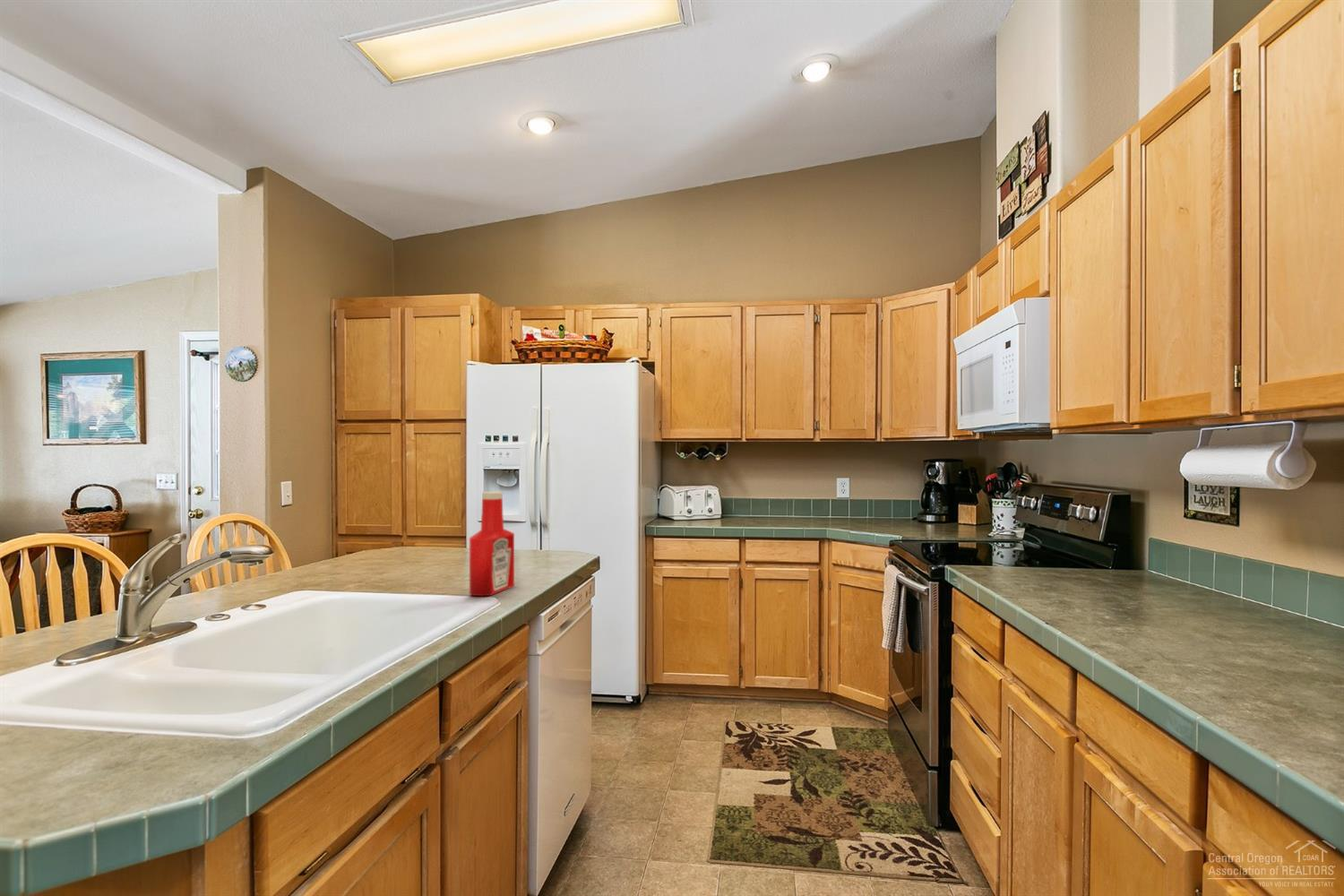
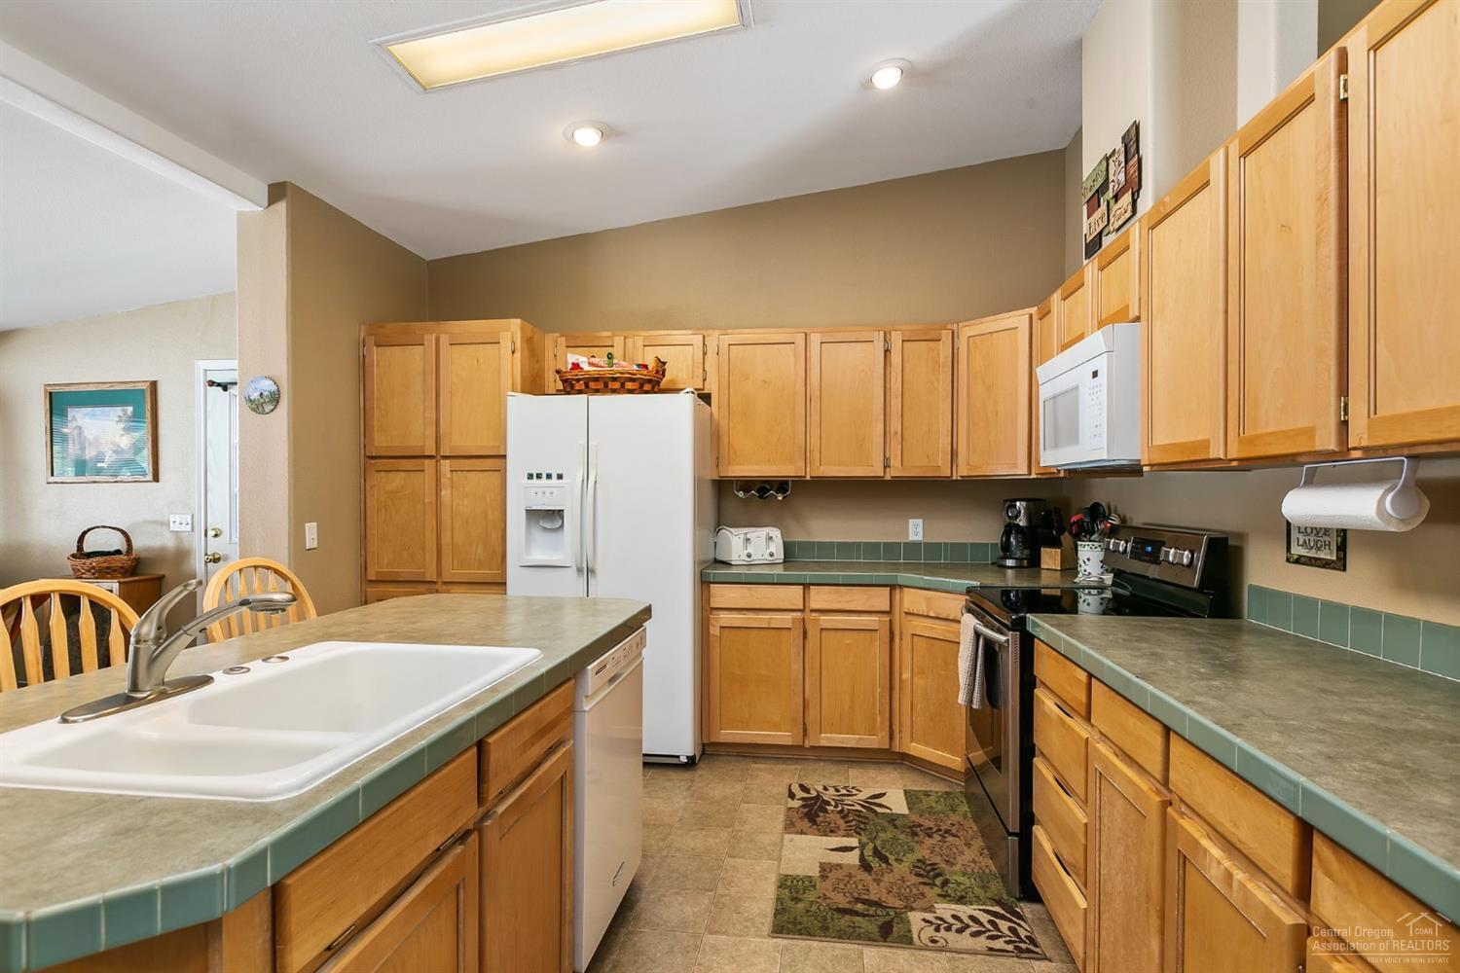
- soap bottle (492, 540)
